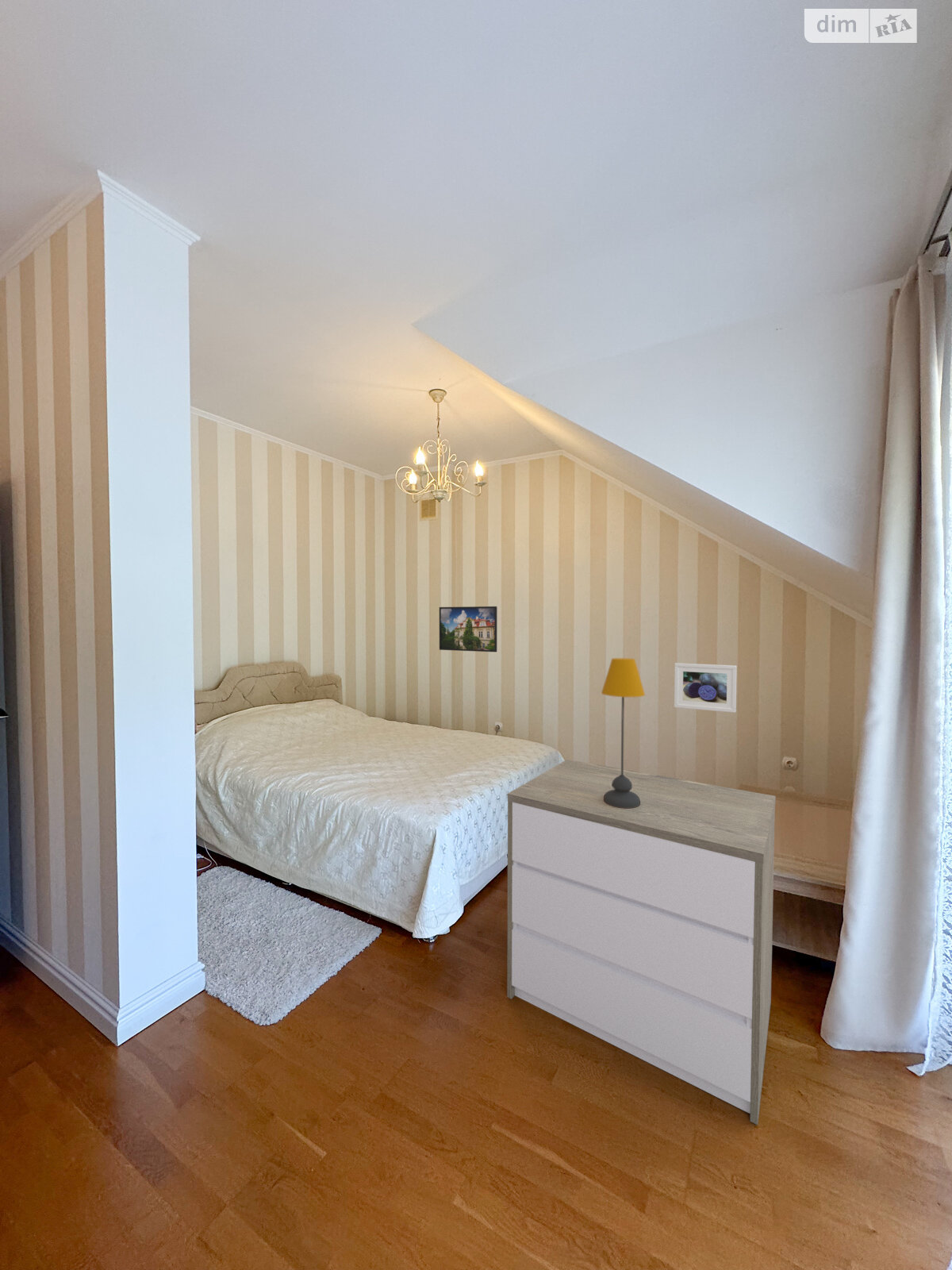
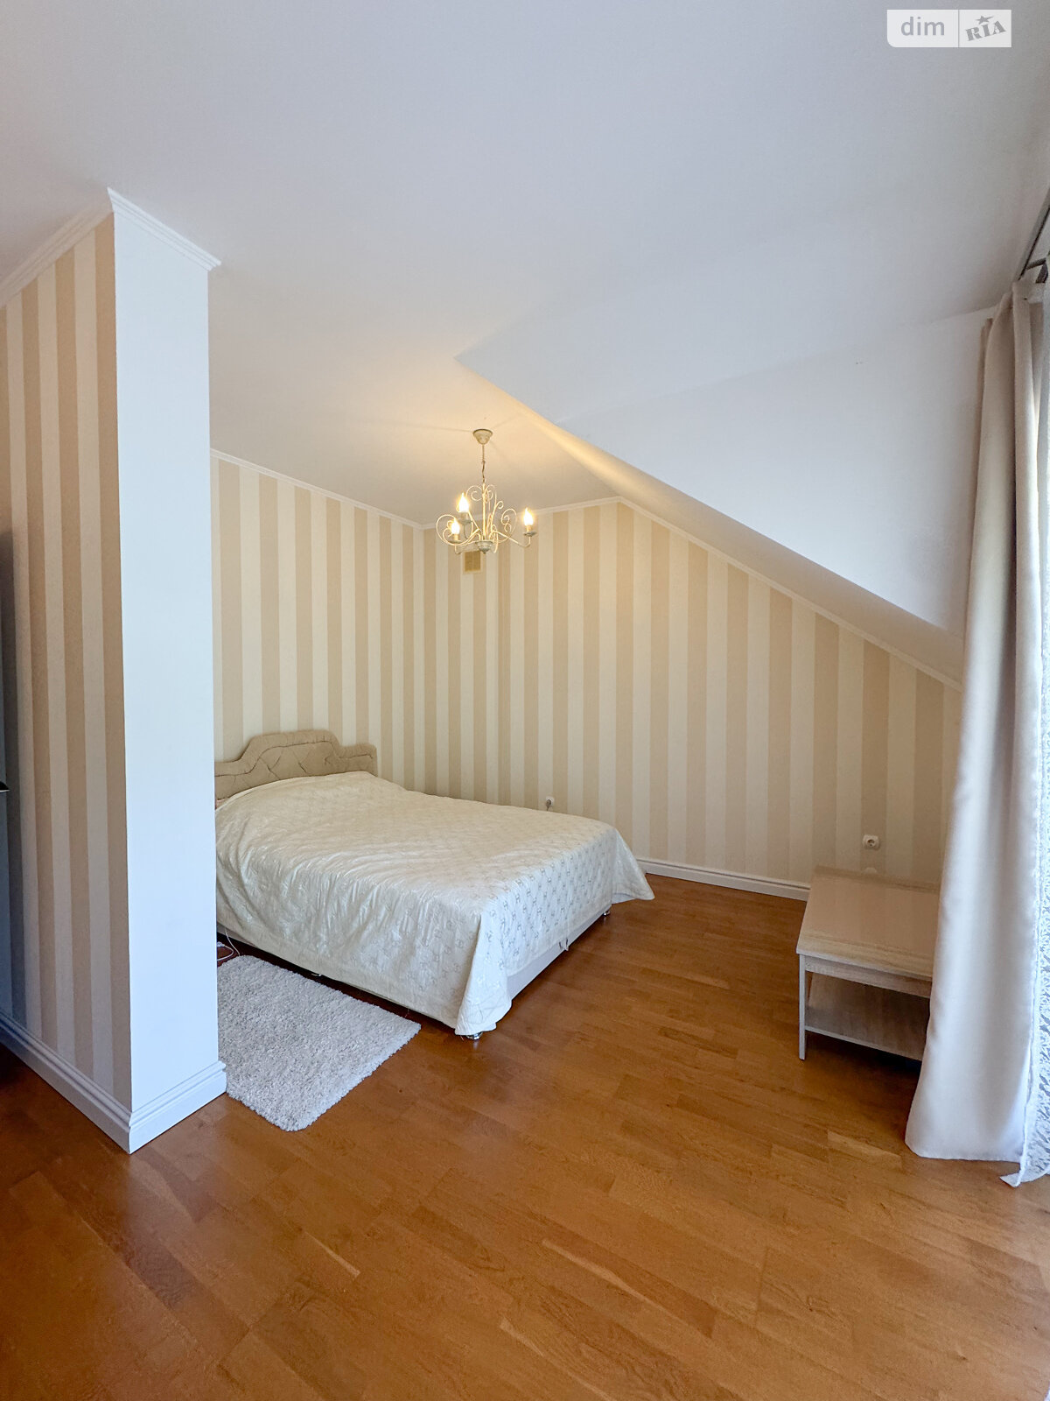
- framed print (704, 687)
- dresser (639, 898)
- table lamp (622, 729)
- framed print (466, 629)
